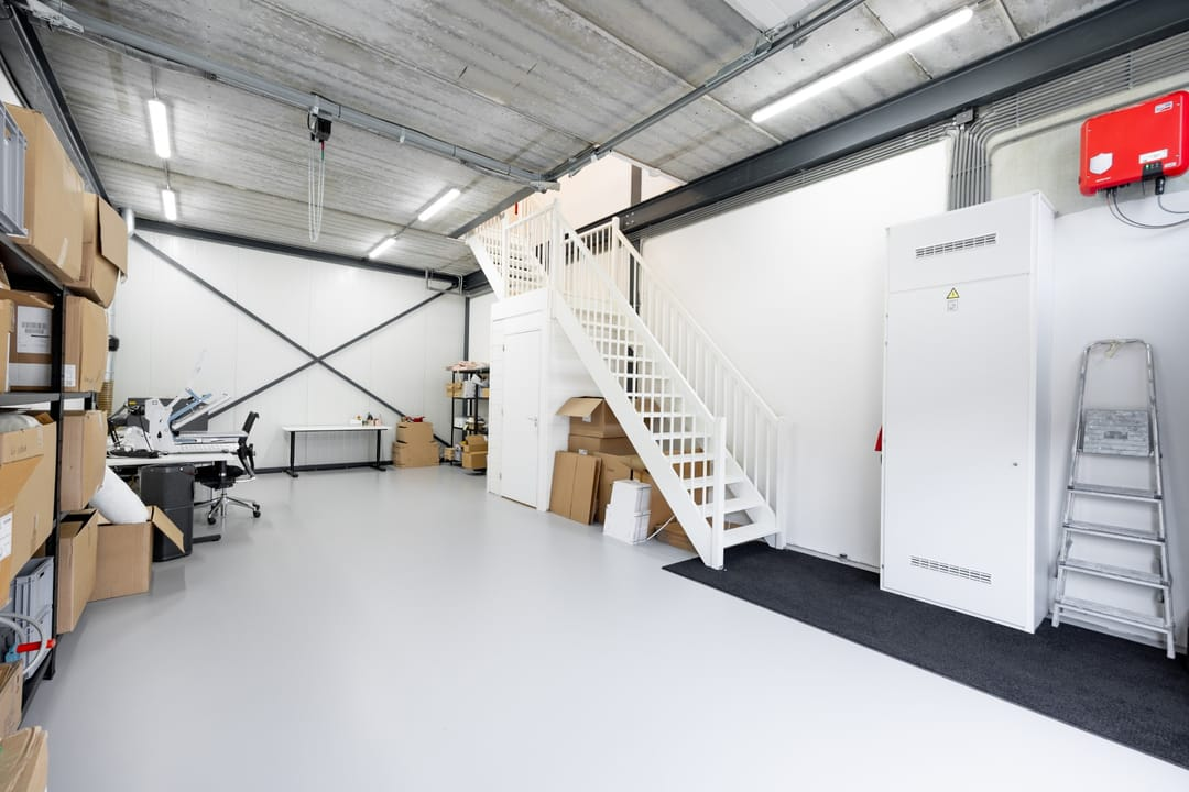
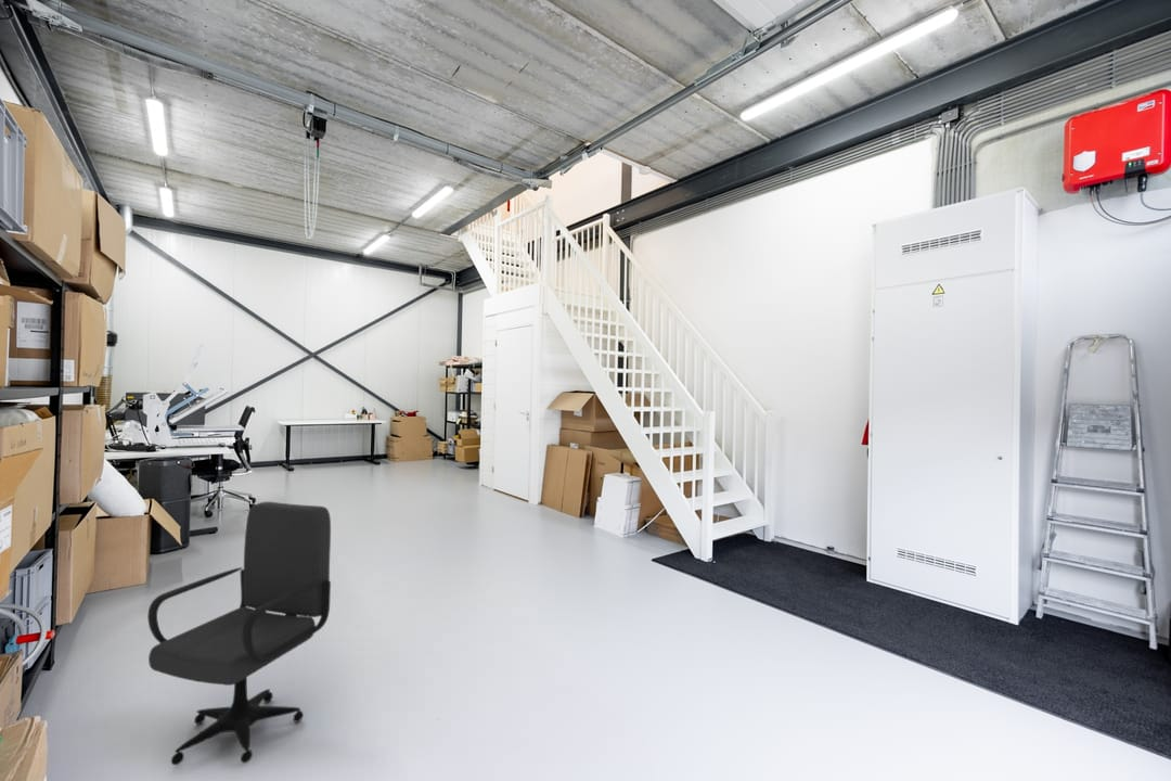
+ office chair (245, 623)
